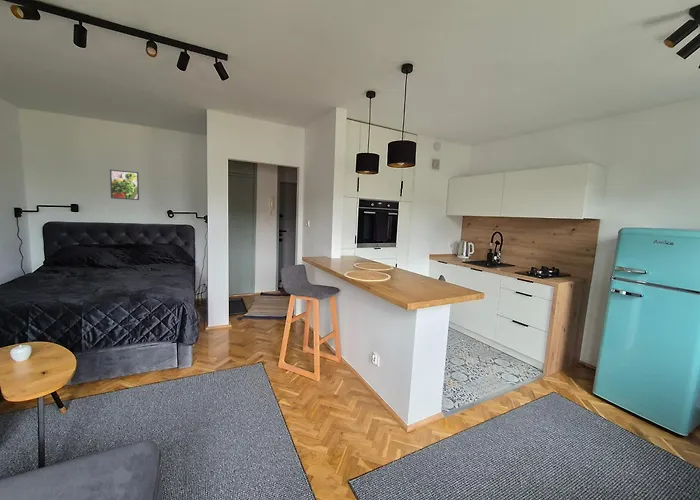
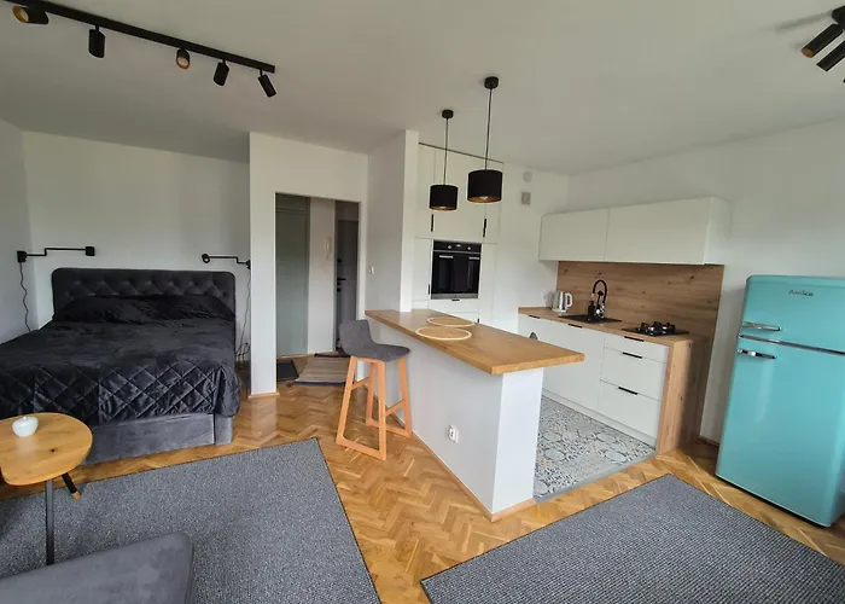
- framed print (124, 185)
